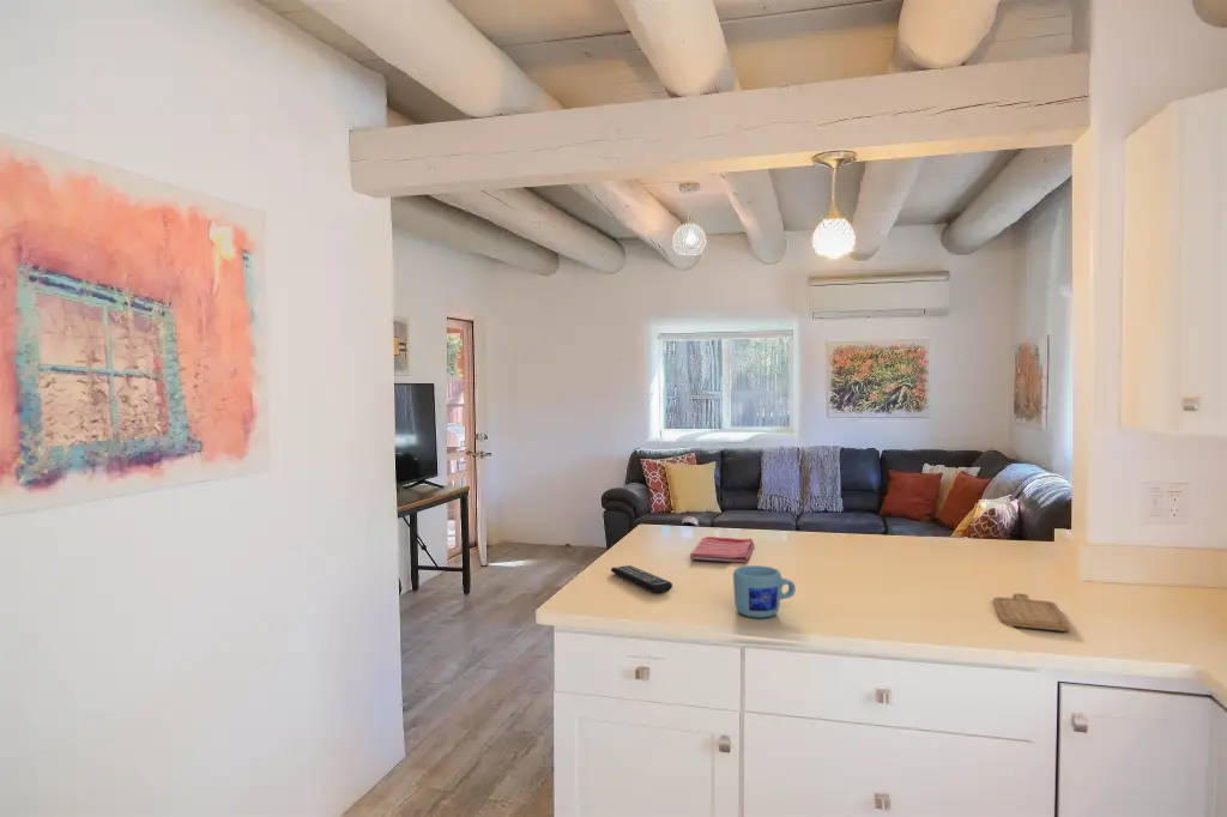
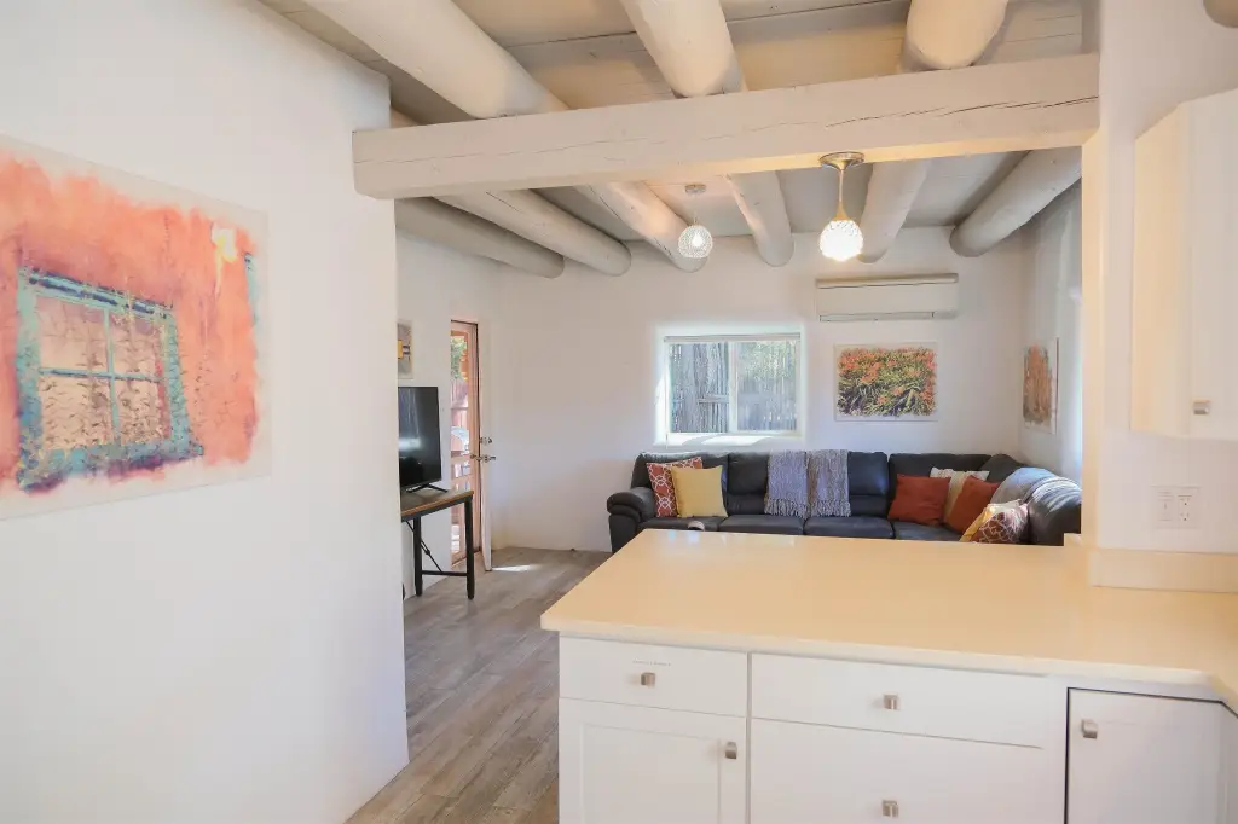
- dish towel (723, 549)
- chopping board (1027, 610)
- mug (764, 592)
- remote control (640, 577)
